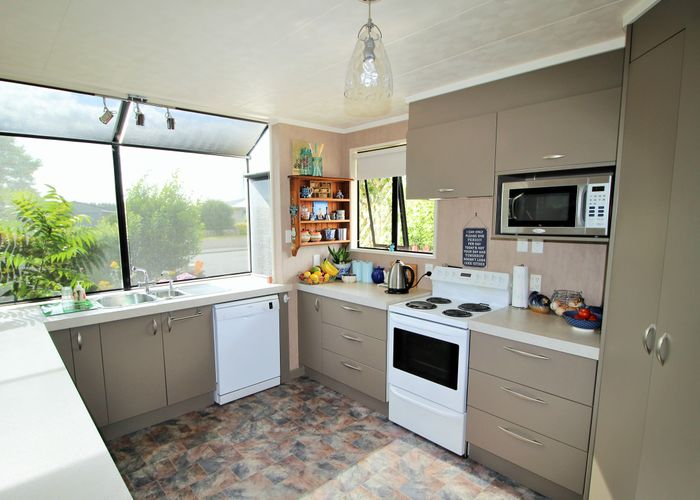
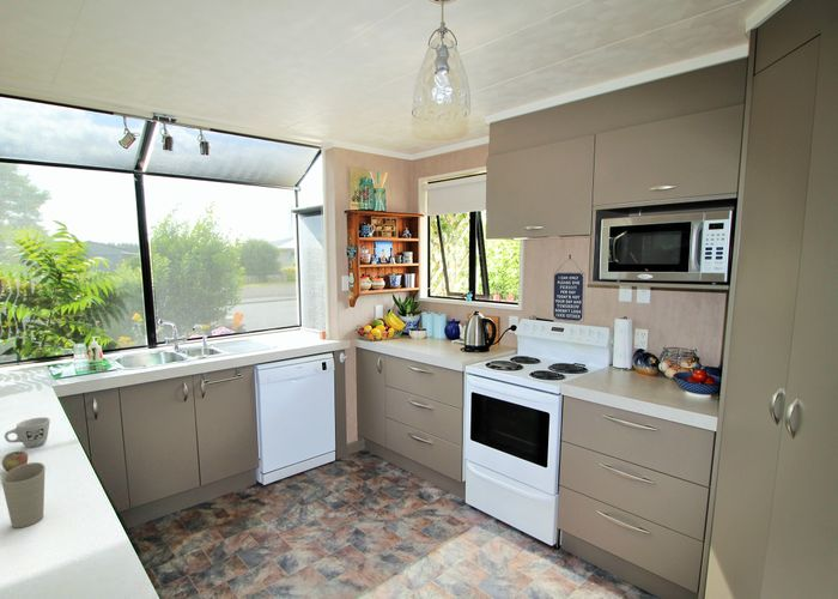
+ apple (14, 461)
+ cup (25, 495)
+ mug (28, 434)
